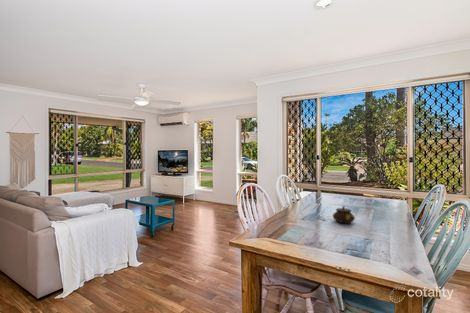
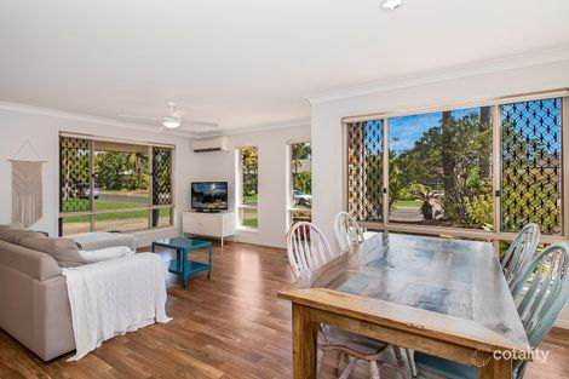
- teapot (343, 214)
